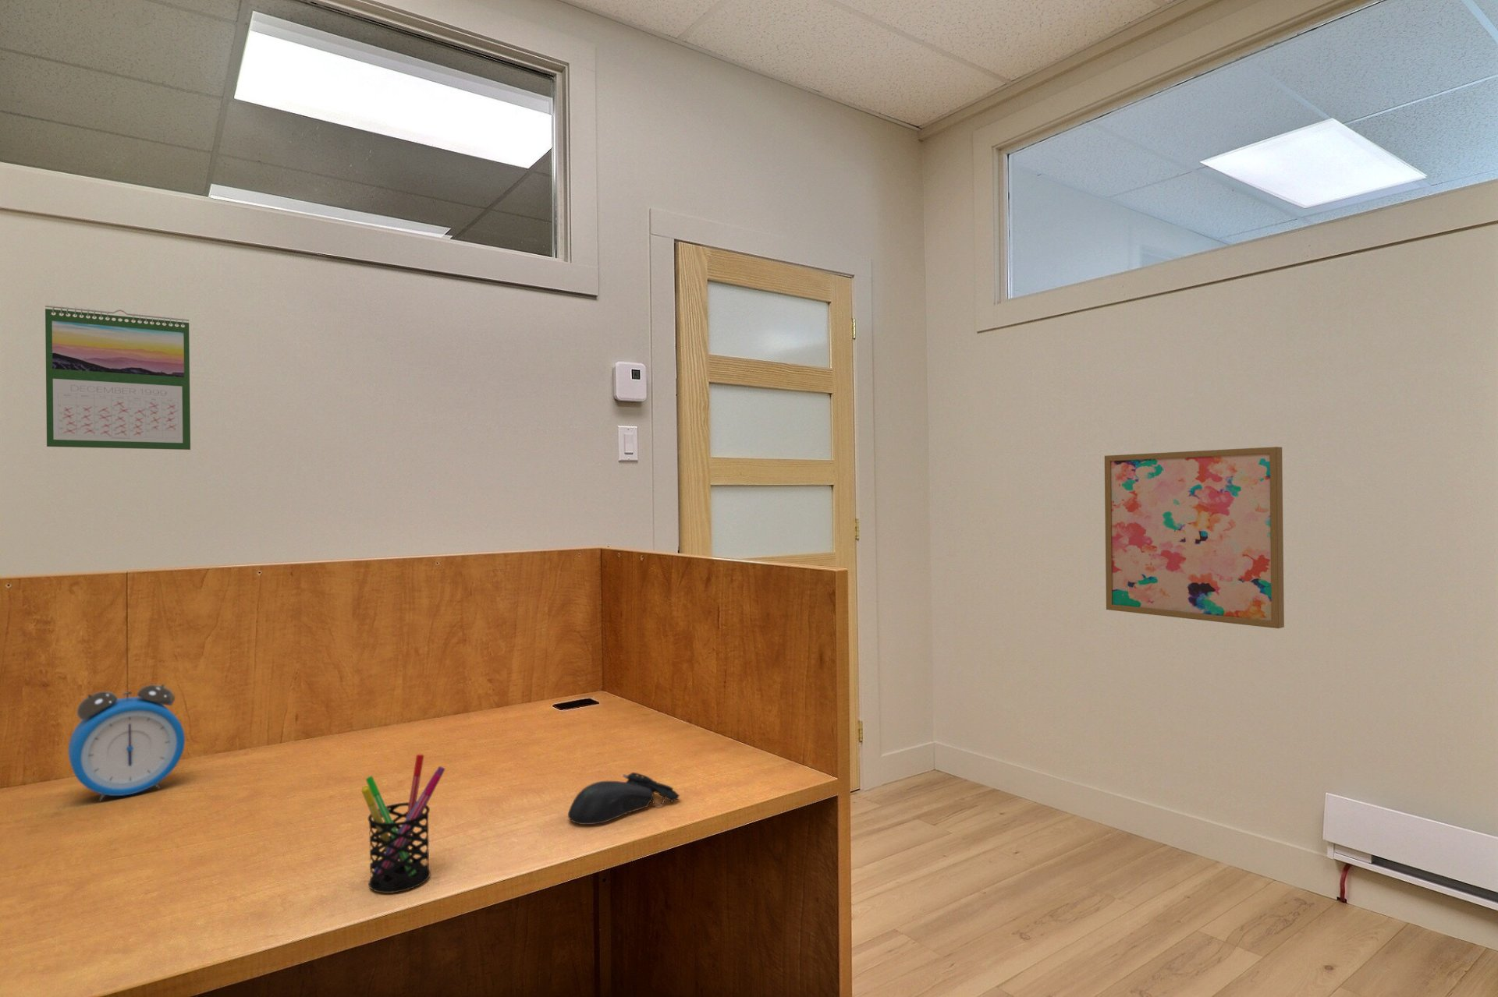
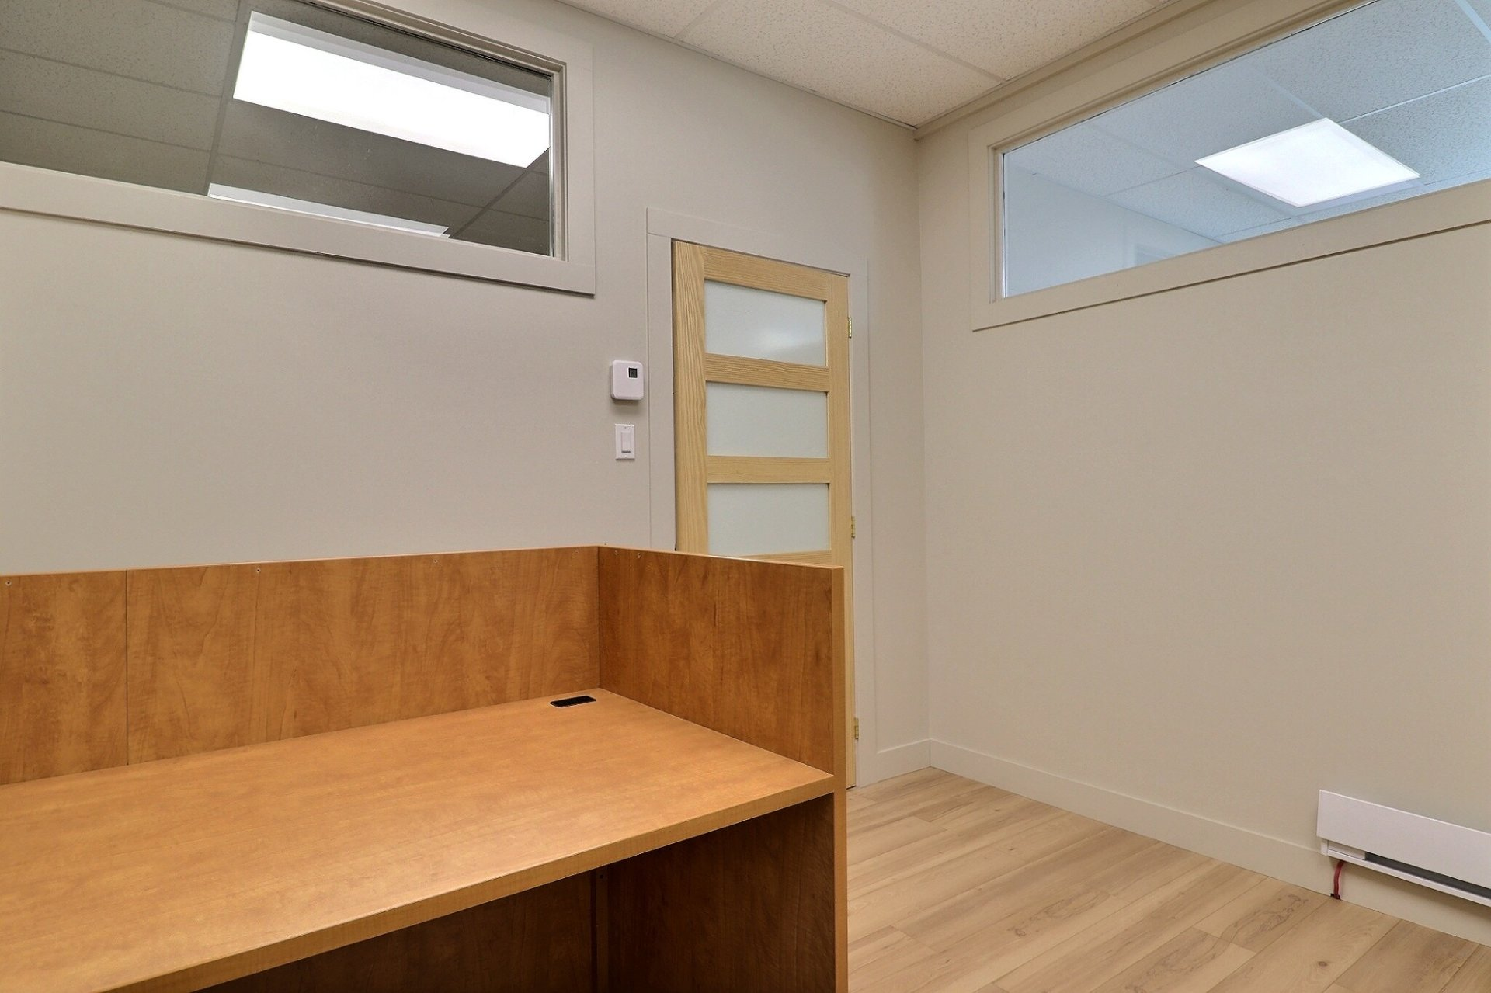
- alarm clock (127, 739)
- pen holder (396, 819)
- computer mouse (617, 792)
- wall art (1186, 535)
- calendar (120, 378)
